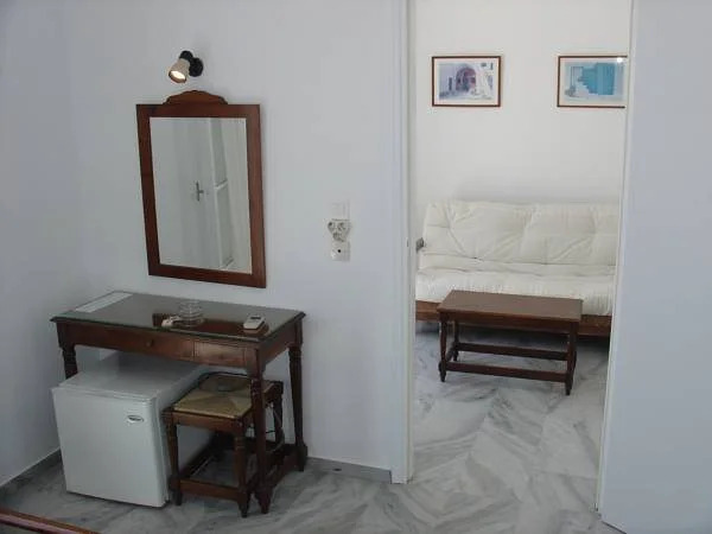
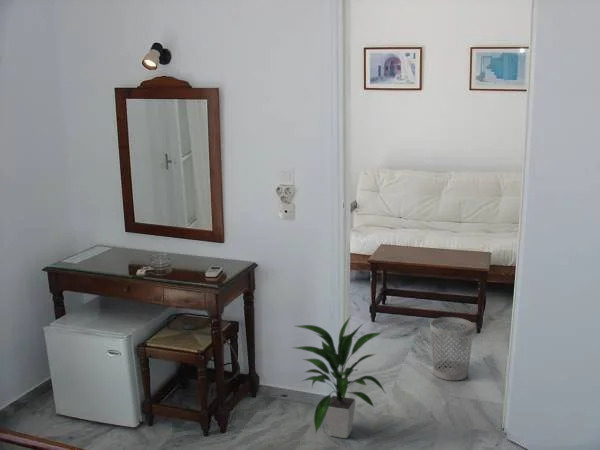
+ wastebasket (450, 349)
+ indoor plant (336, 376)
